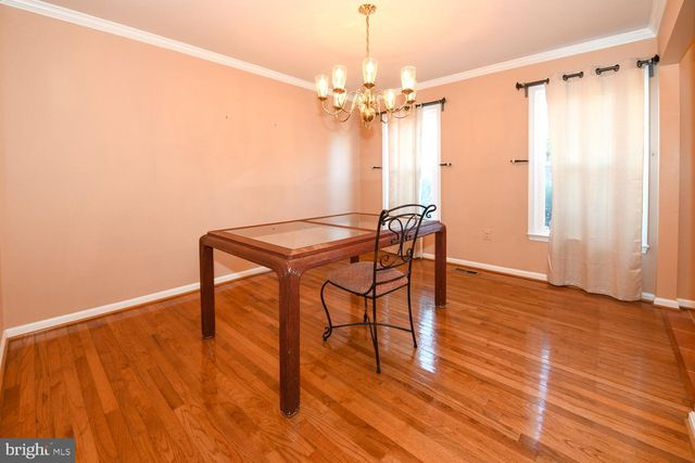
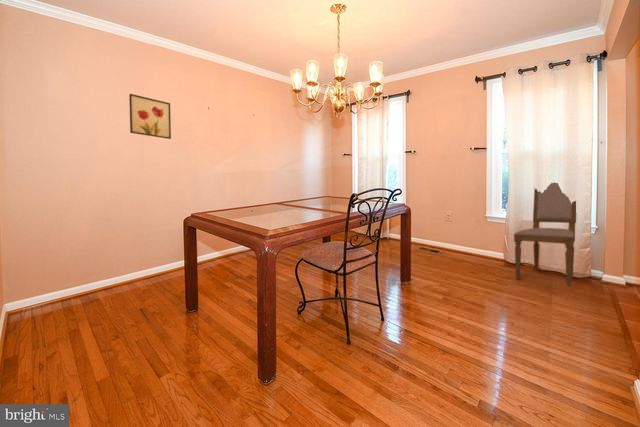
+ dining chair (548, 228)
+ wall art (150, 117)
